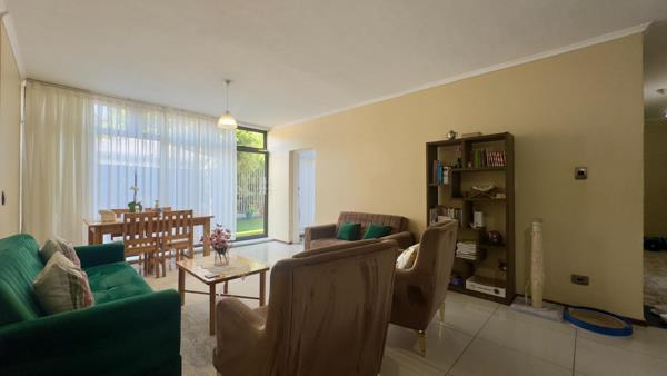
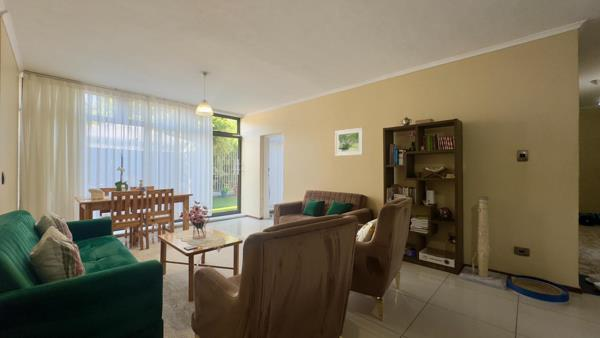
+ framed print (348, 142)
